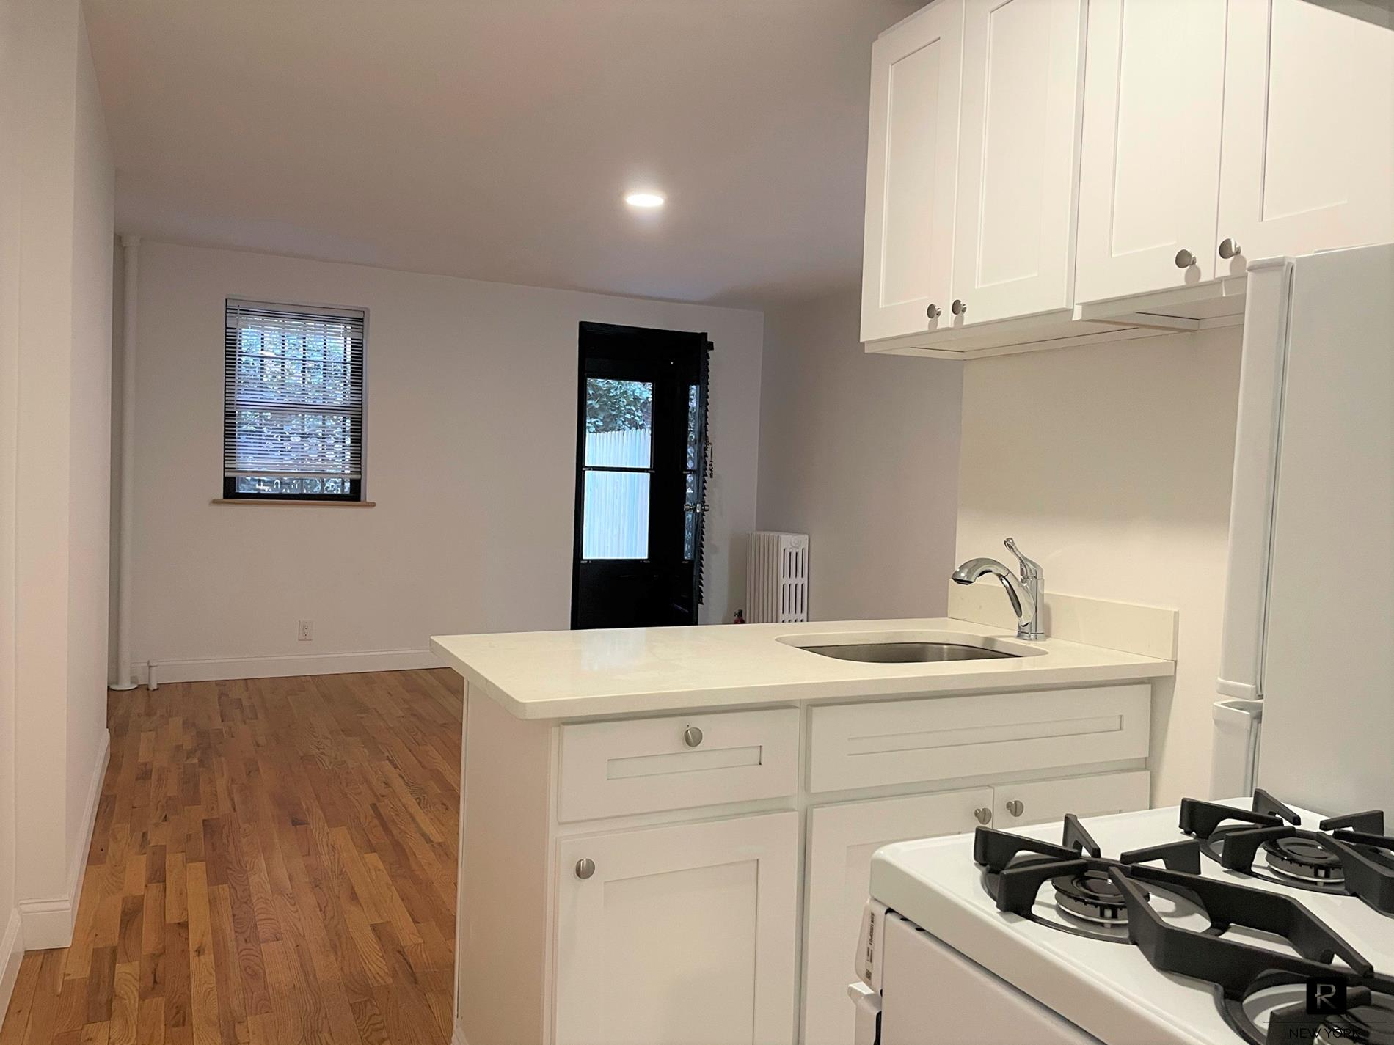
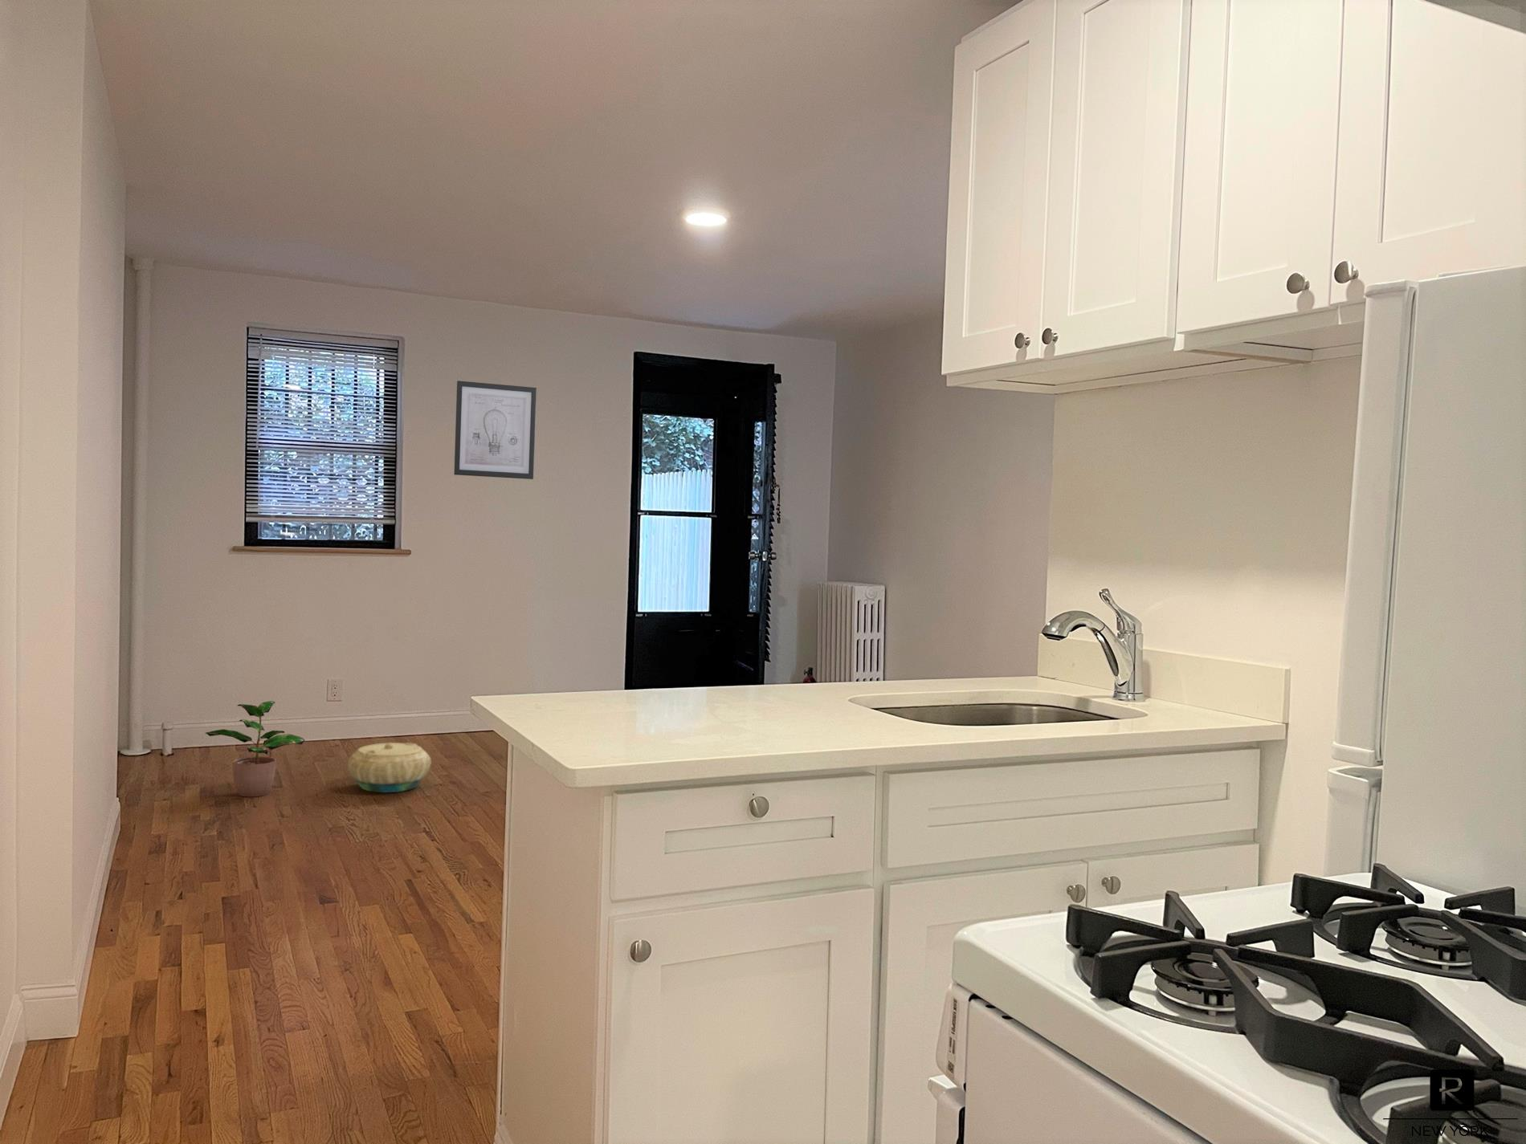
+ wall art (495, 430)
+ potted plant (255, 746)
+ basket (389, 765)
